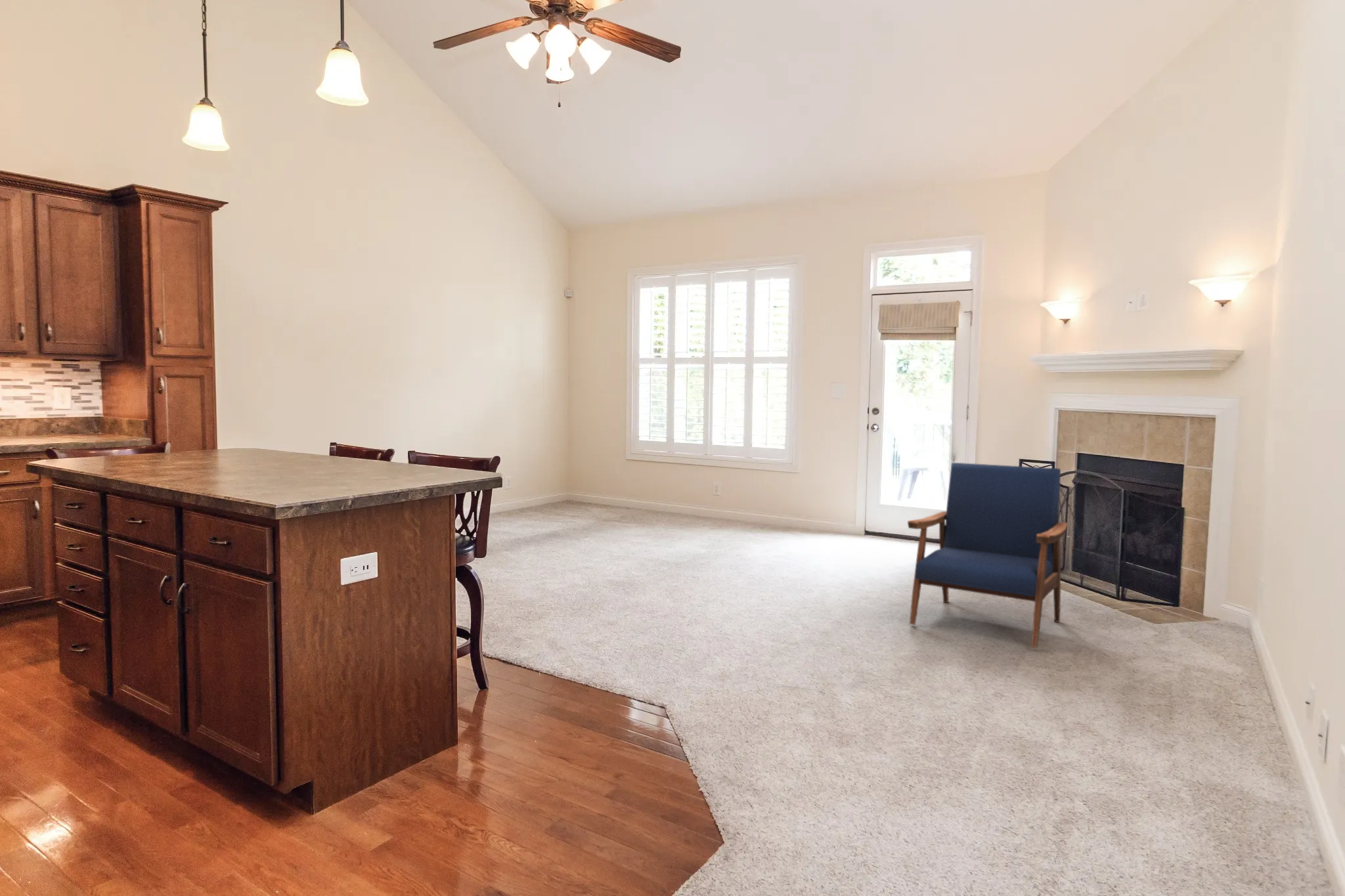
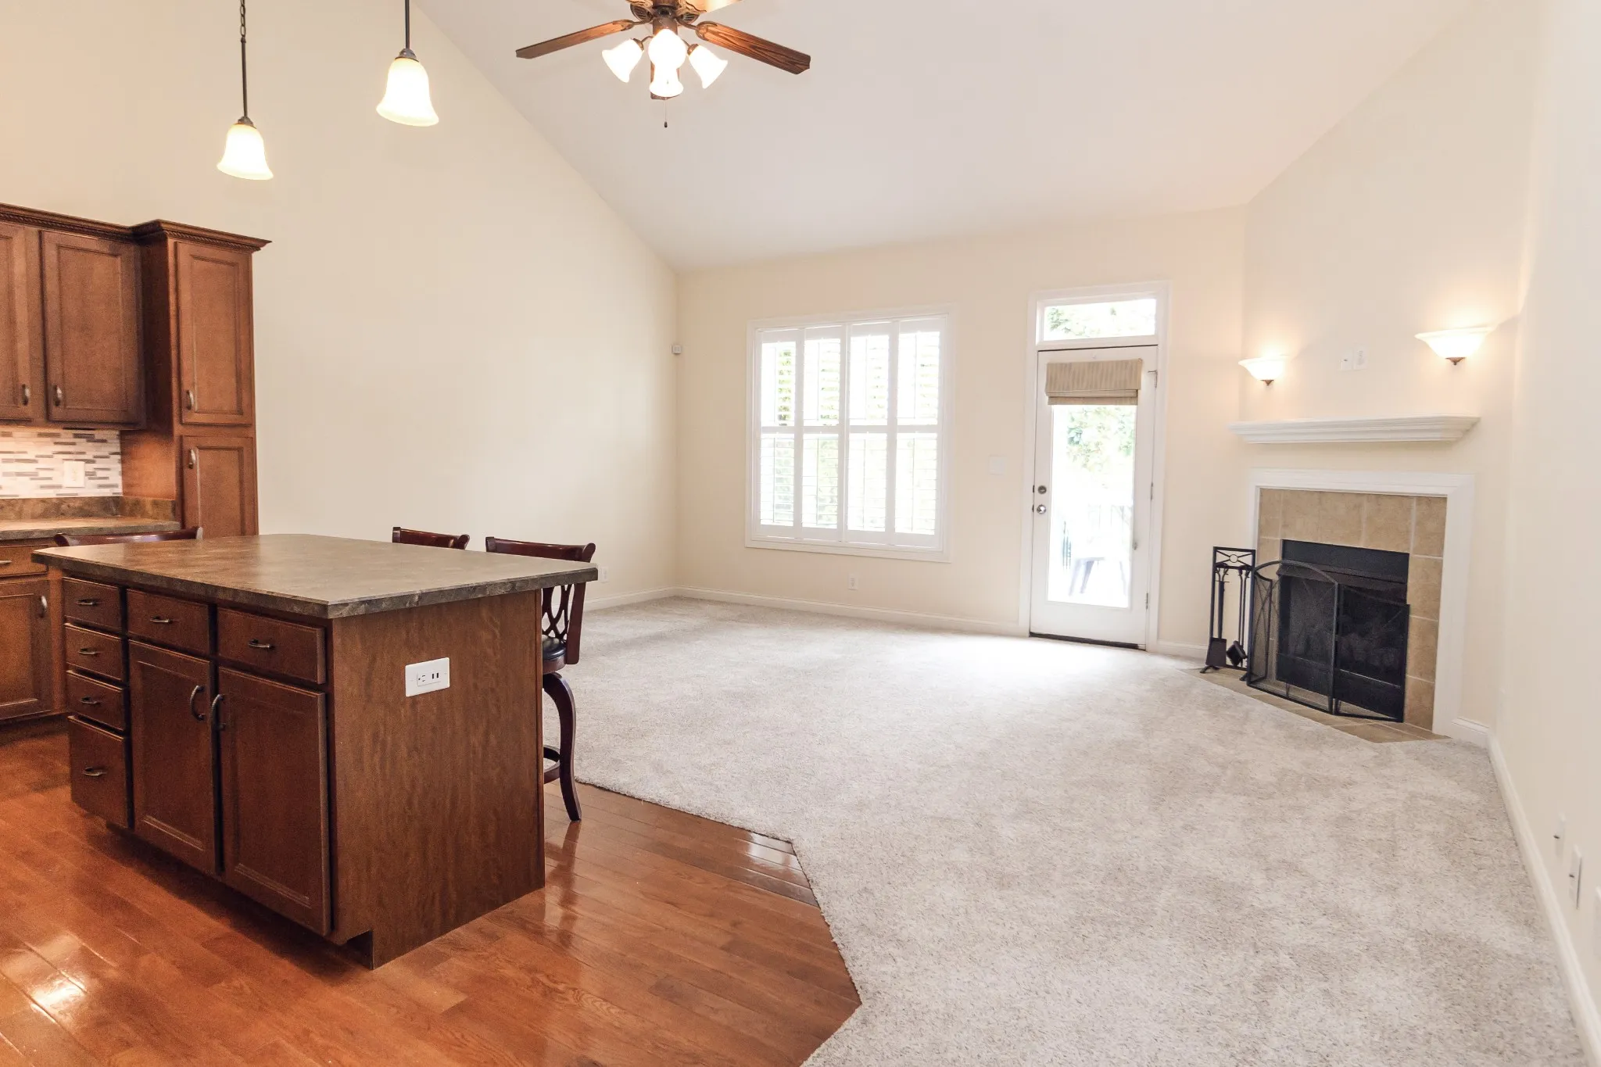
- armchair (989, 545)
